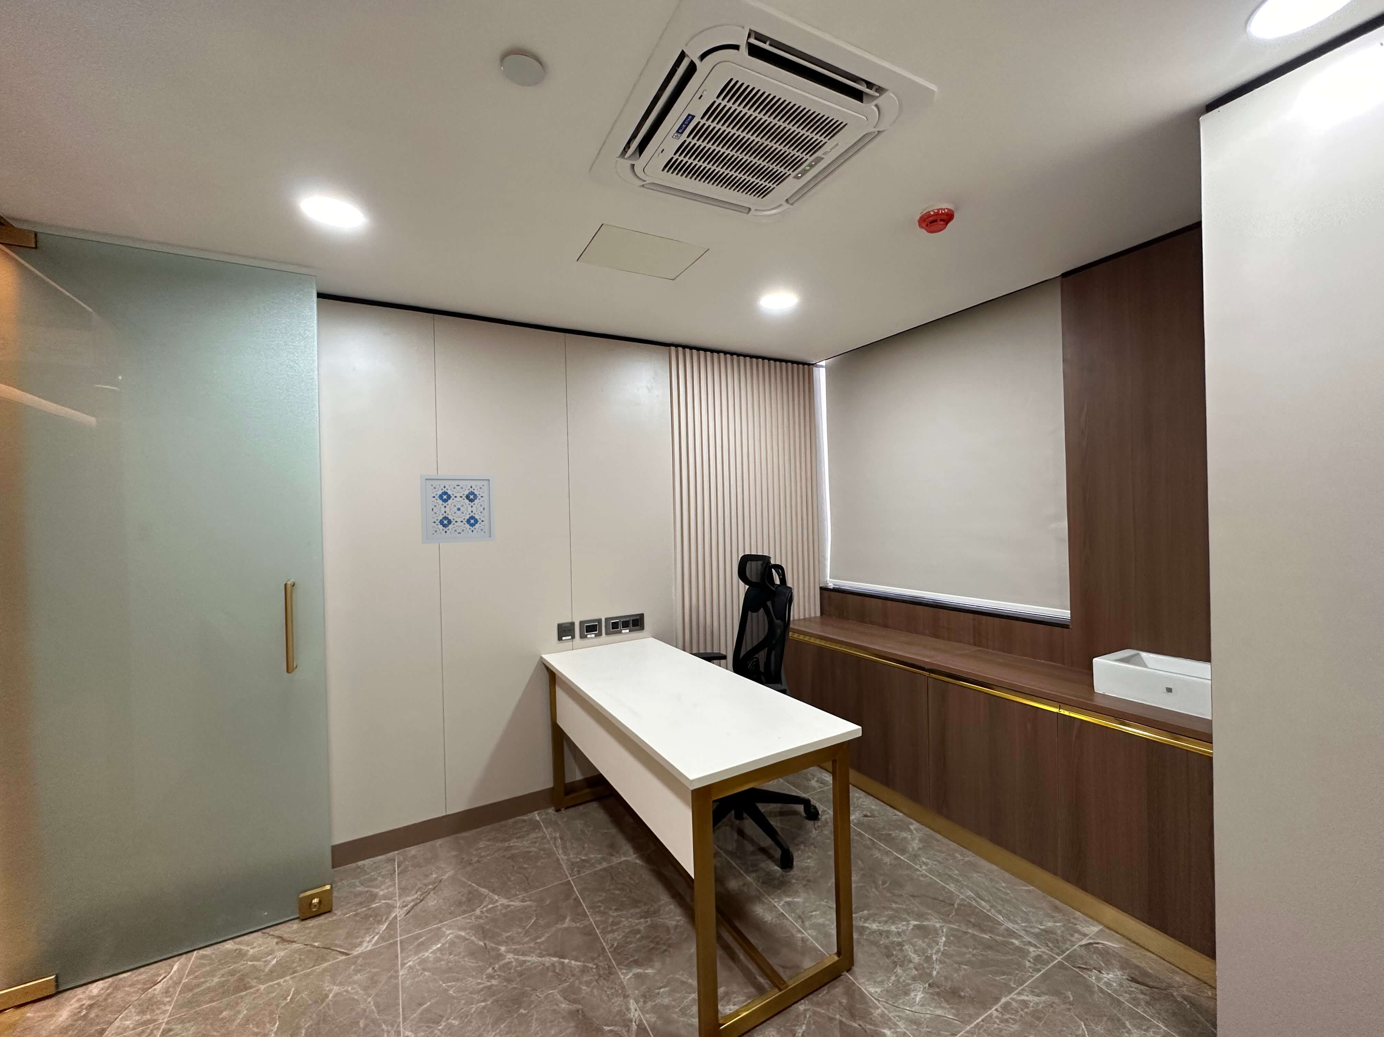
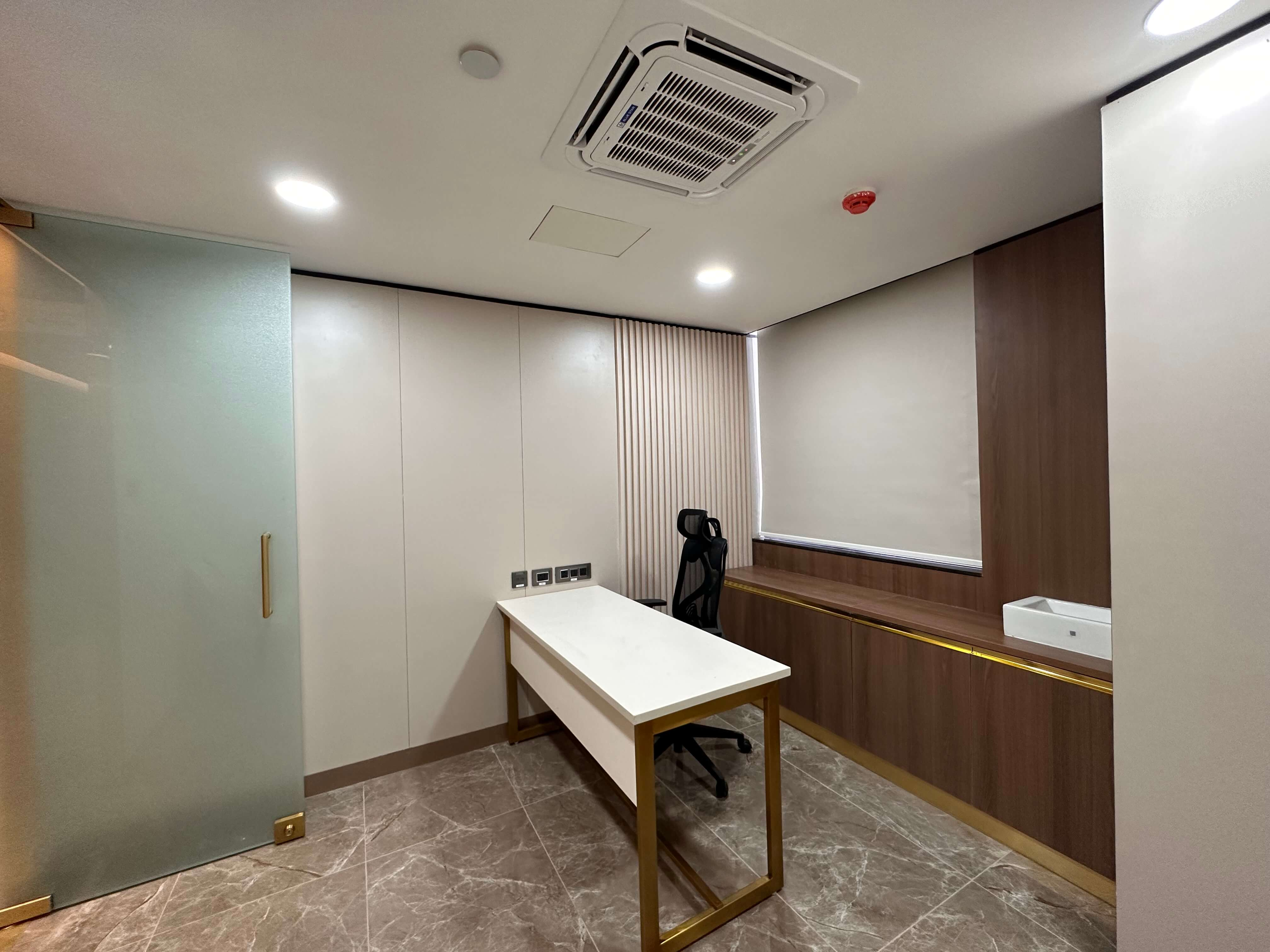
- wall art (459, 509)
